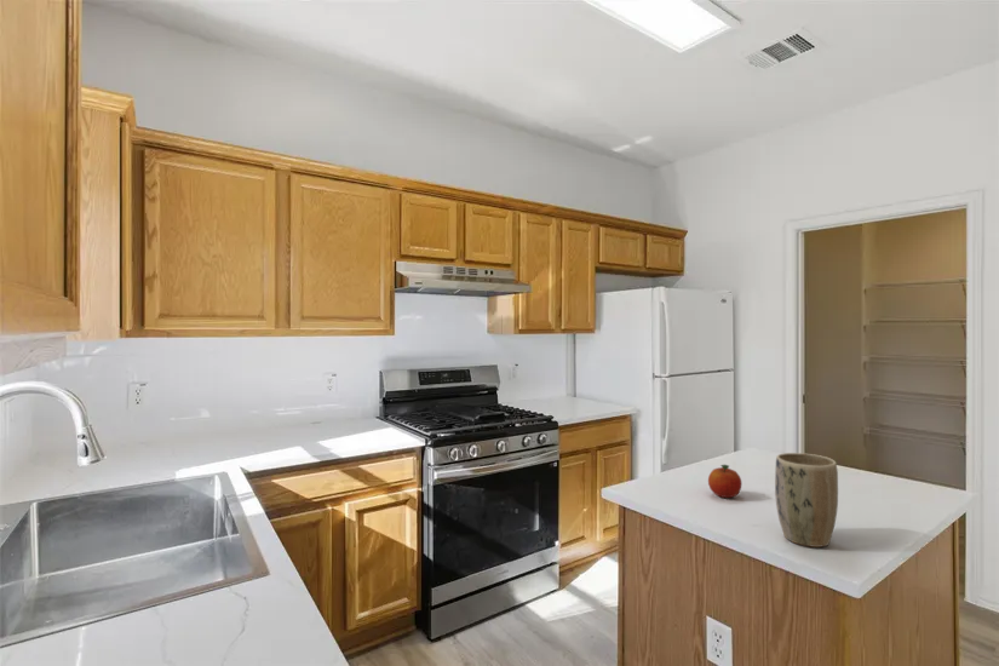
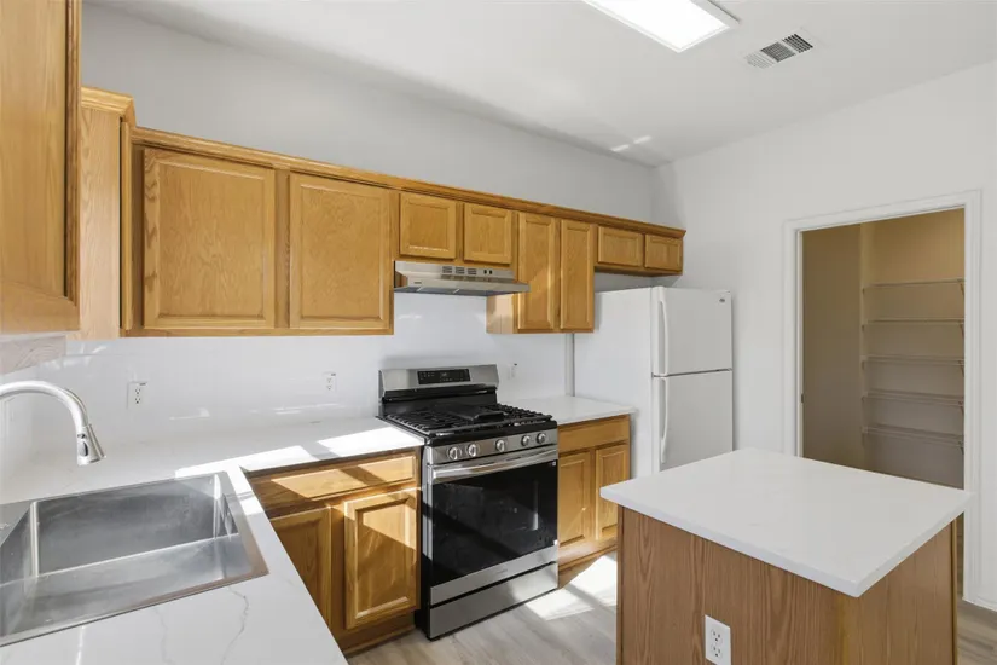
- plant pot (805, 499)
- fruit (724, 480)
